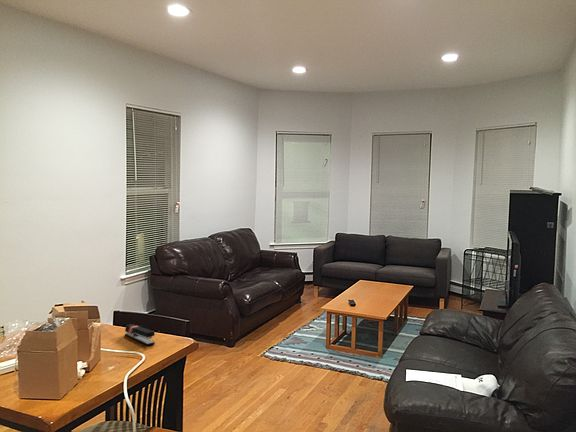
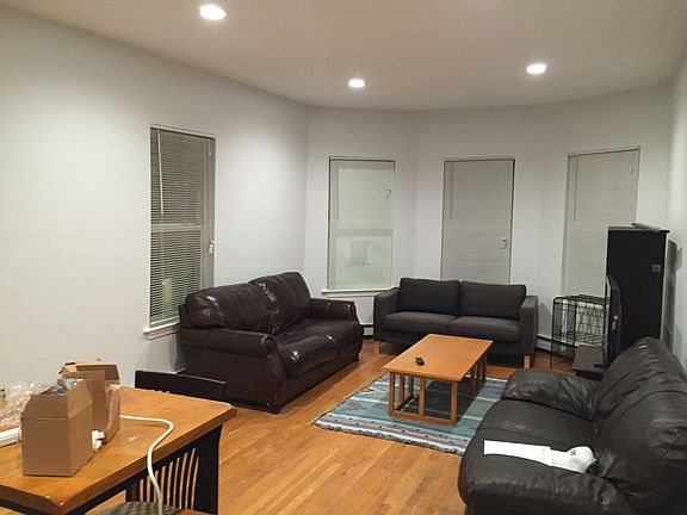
- stapler (139, 333)
